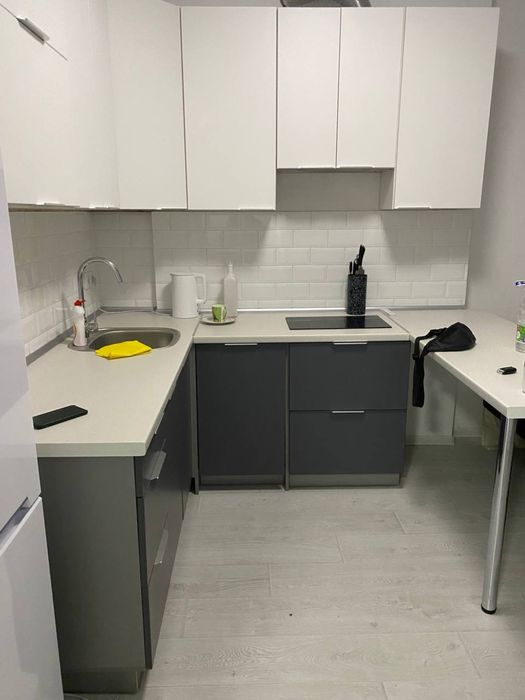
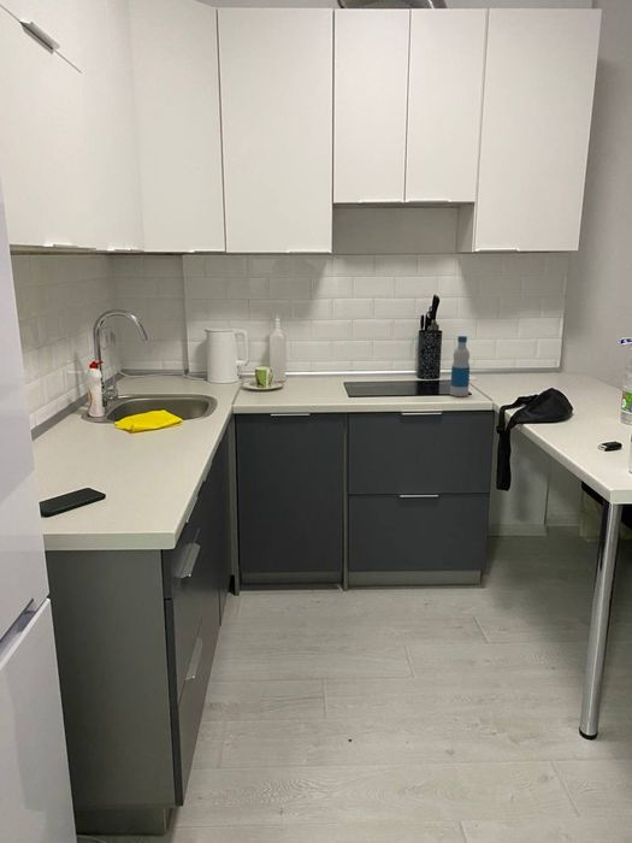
+ bottle (460, 365)
